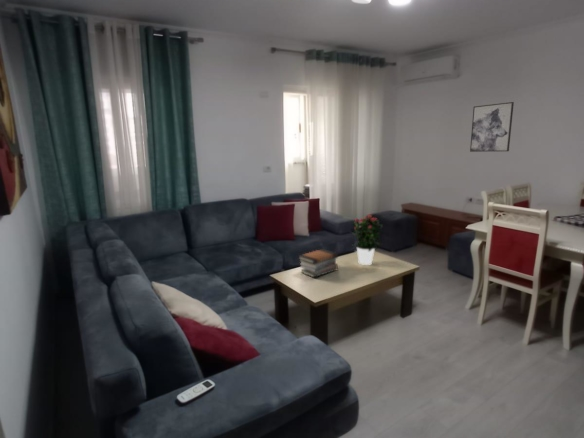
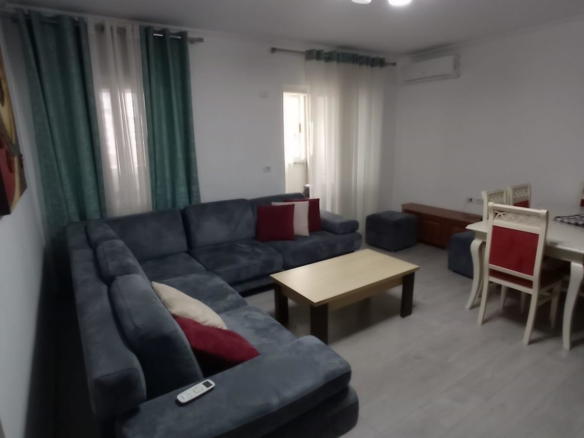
- book stack (318, 262)
- wall art (490, 128)
- potted flower (366, 239)
